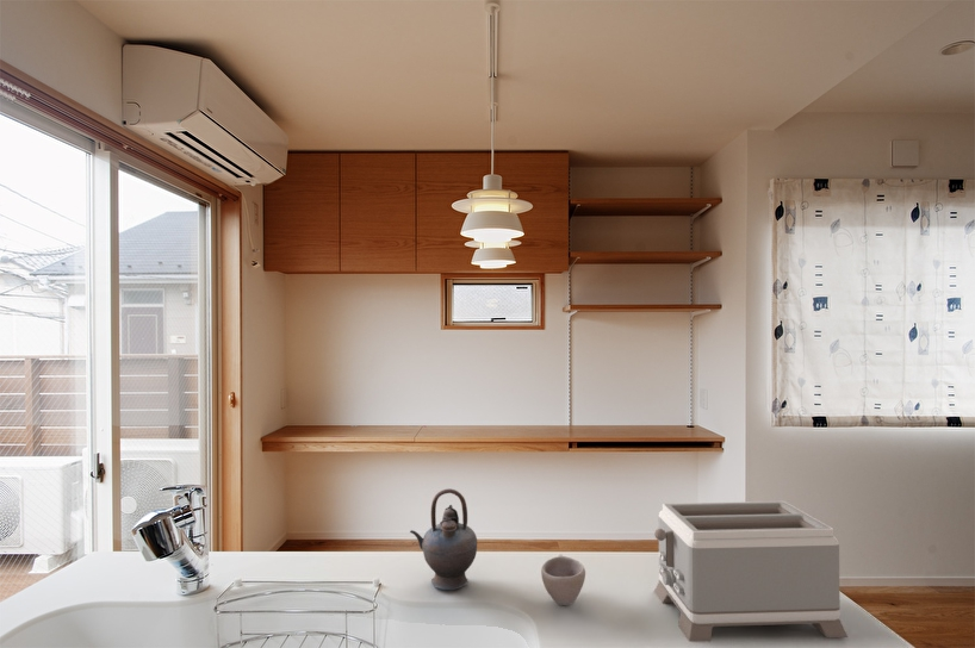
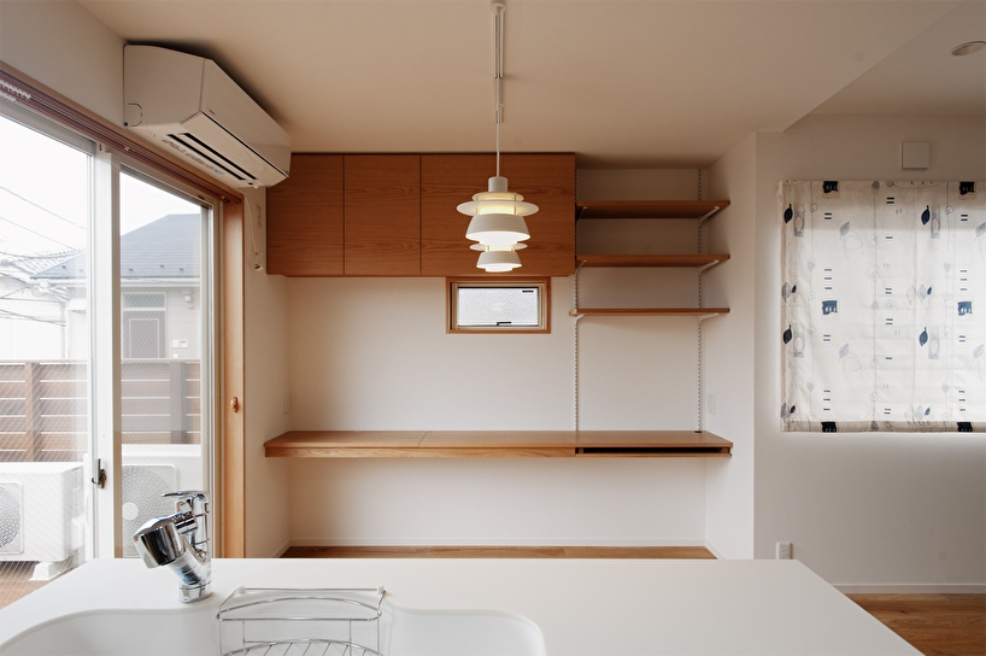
- cup (561, 579)
- teapot (443, 535)
- toaster (735, 563)
